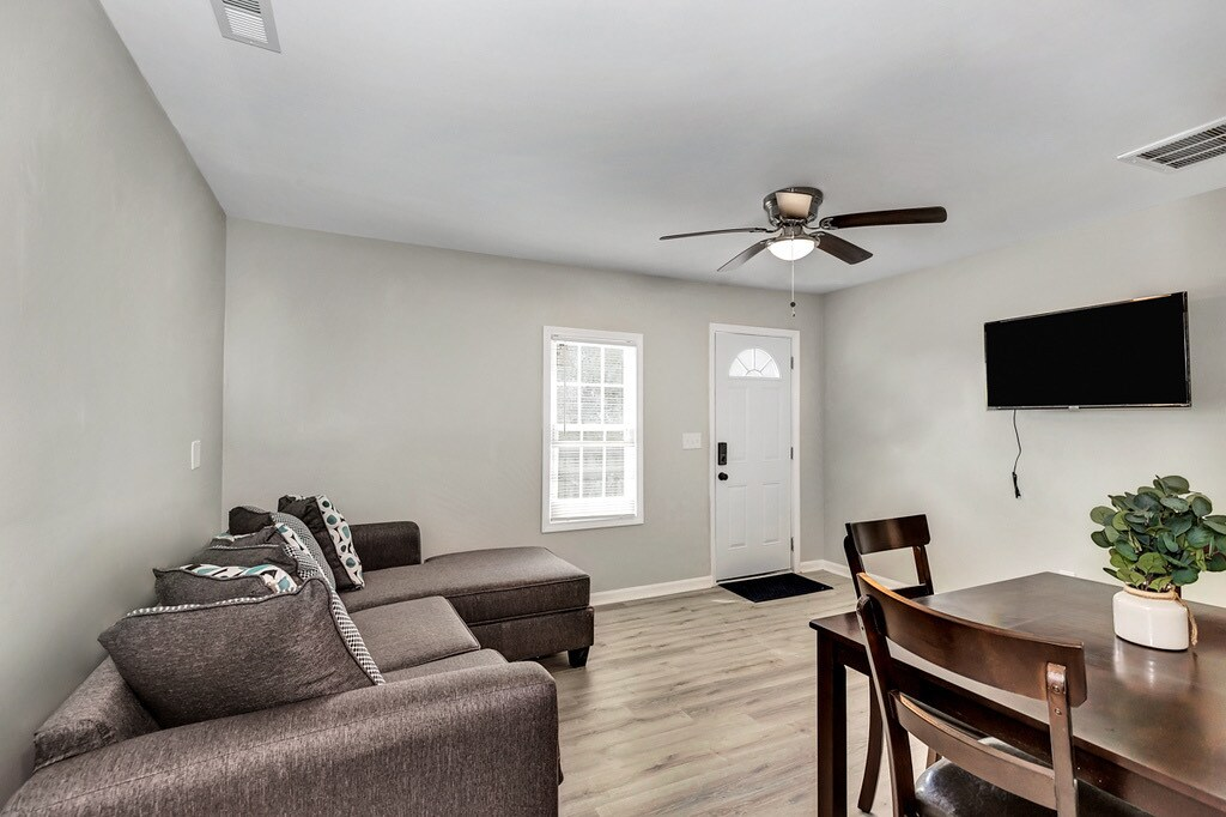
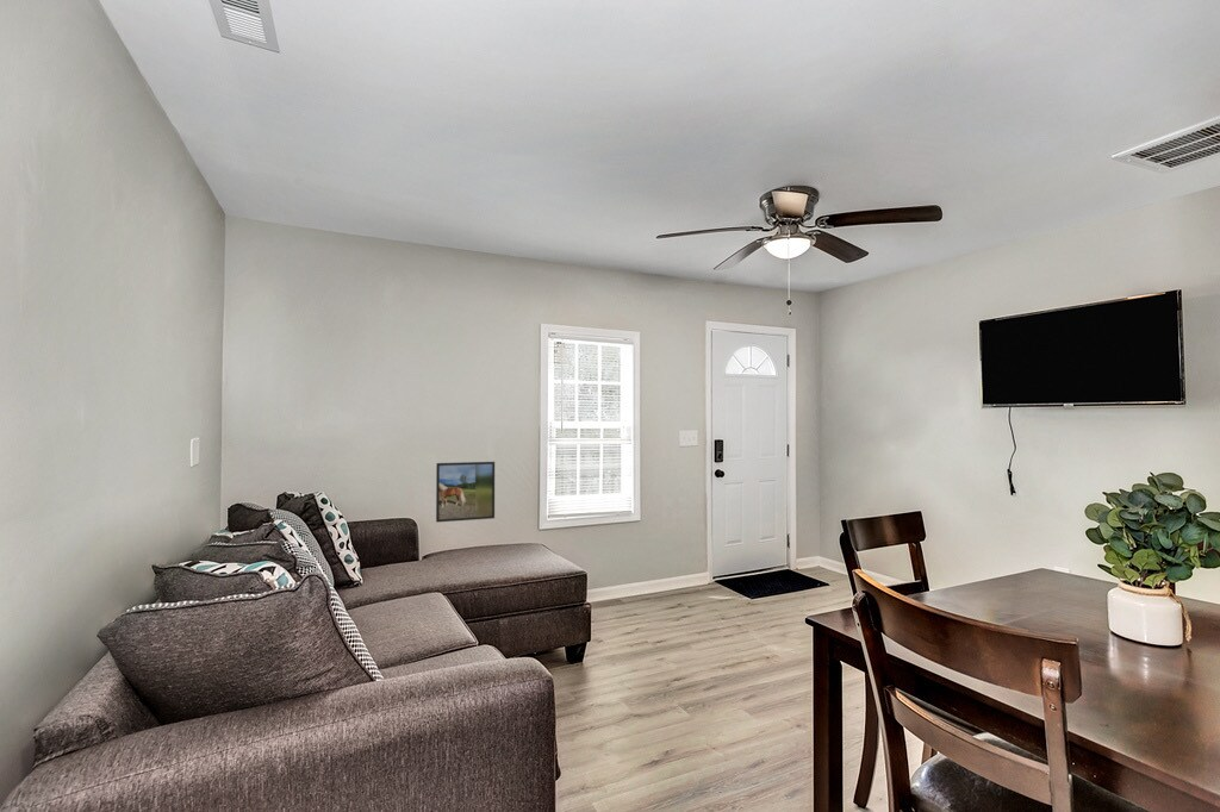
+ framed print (466, 491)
